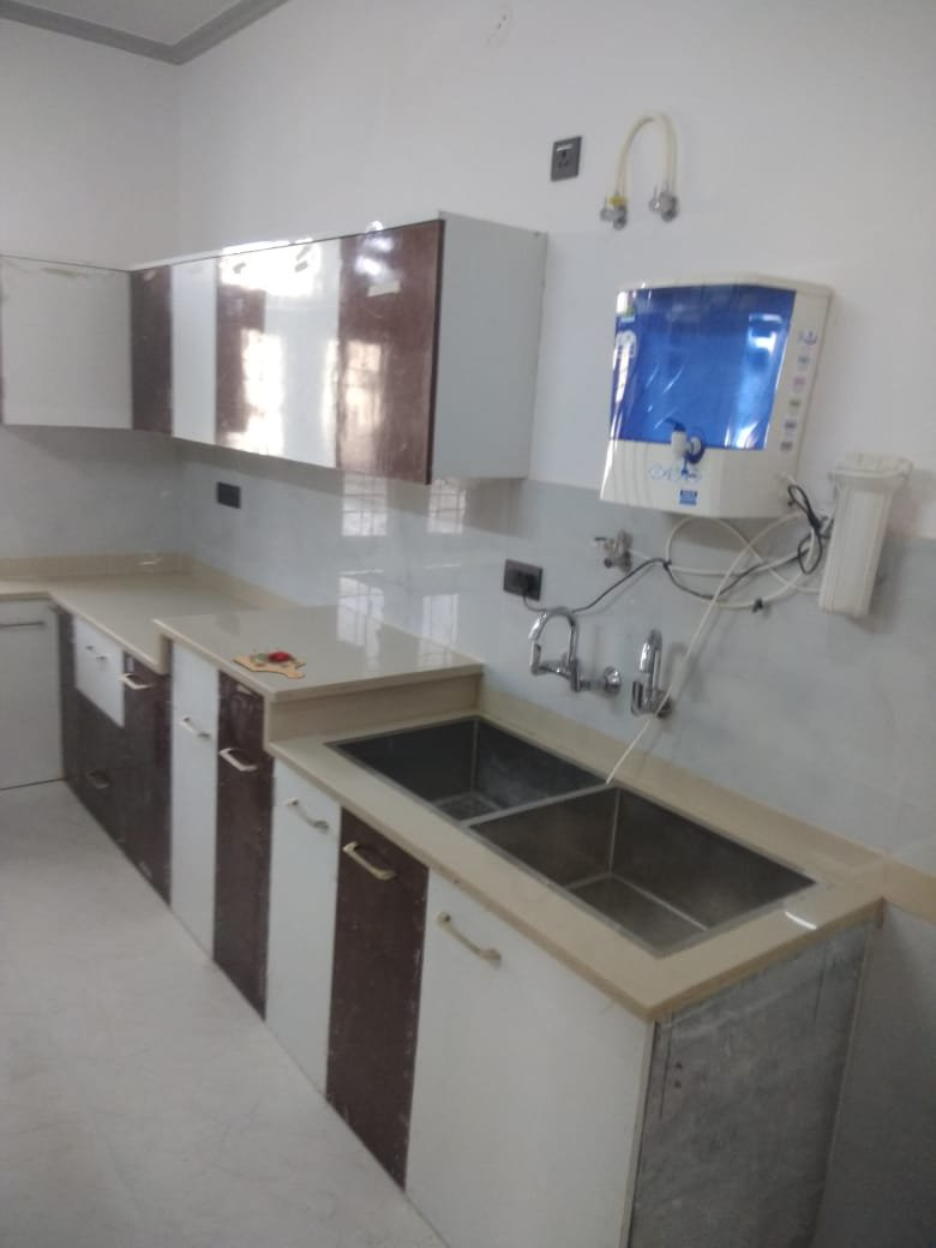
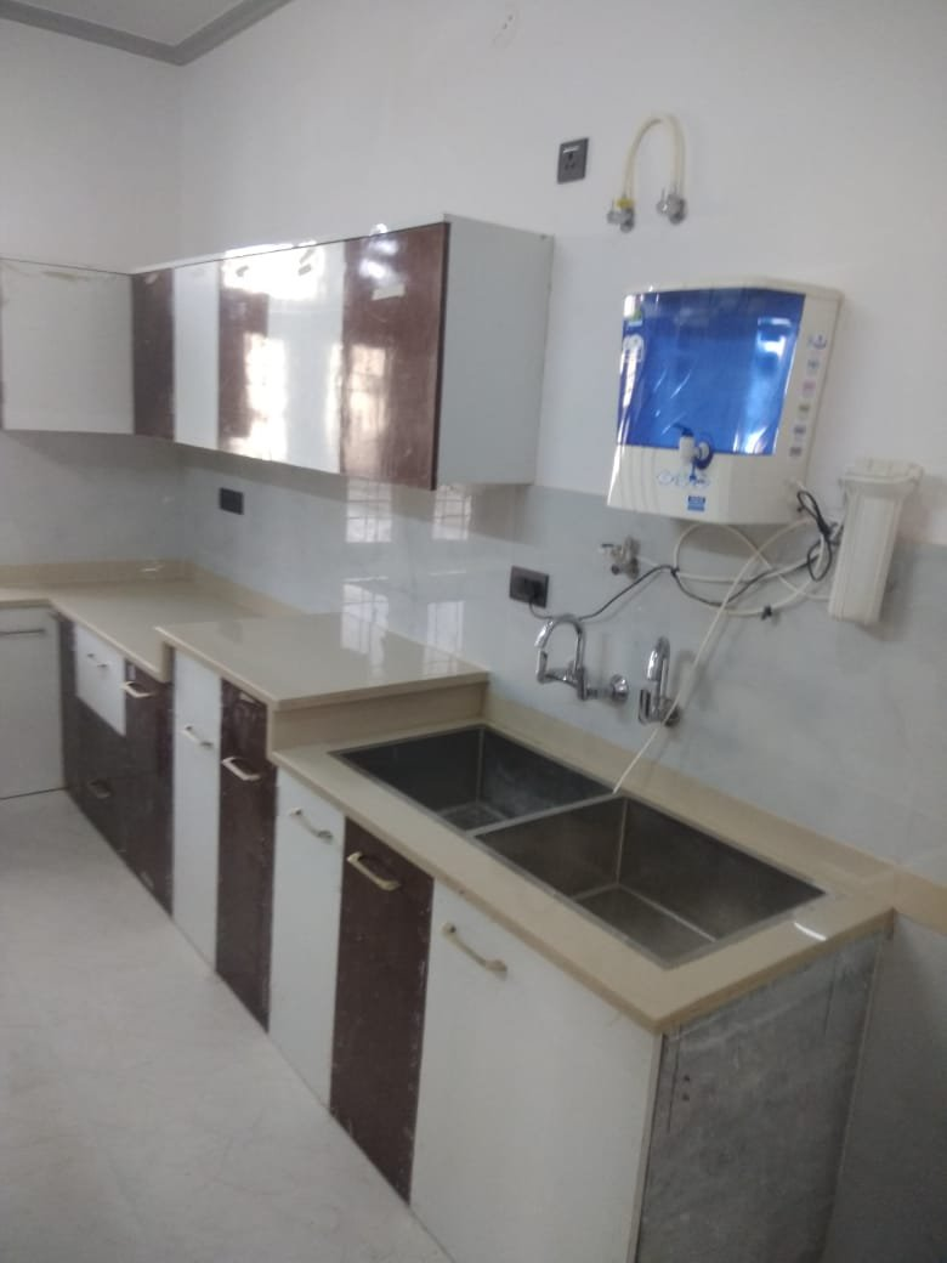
- cutting board (277, 661)
